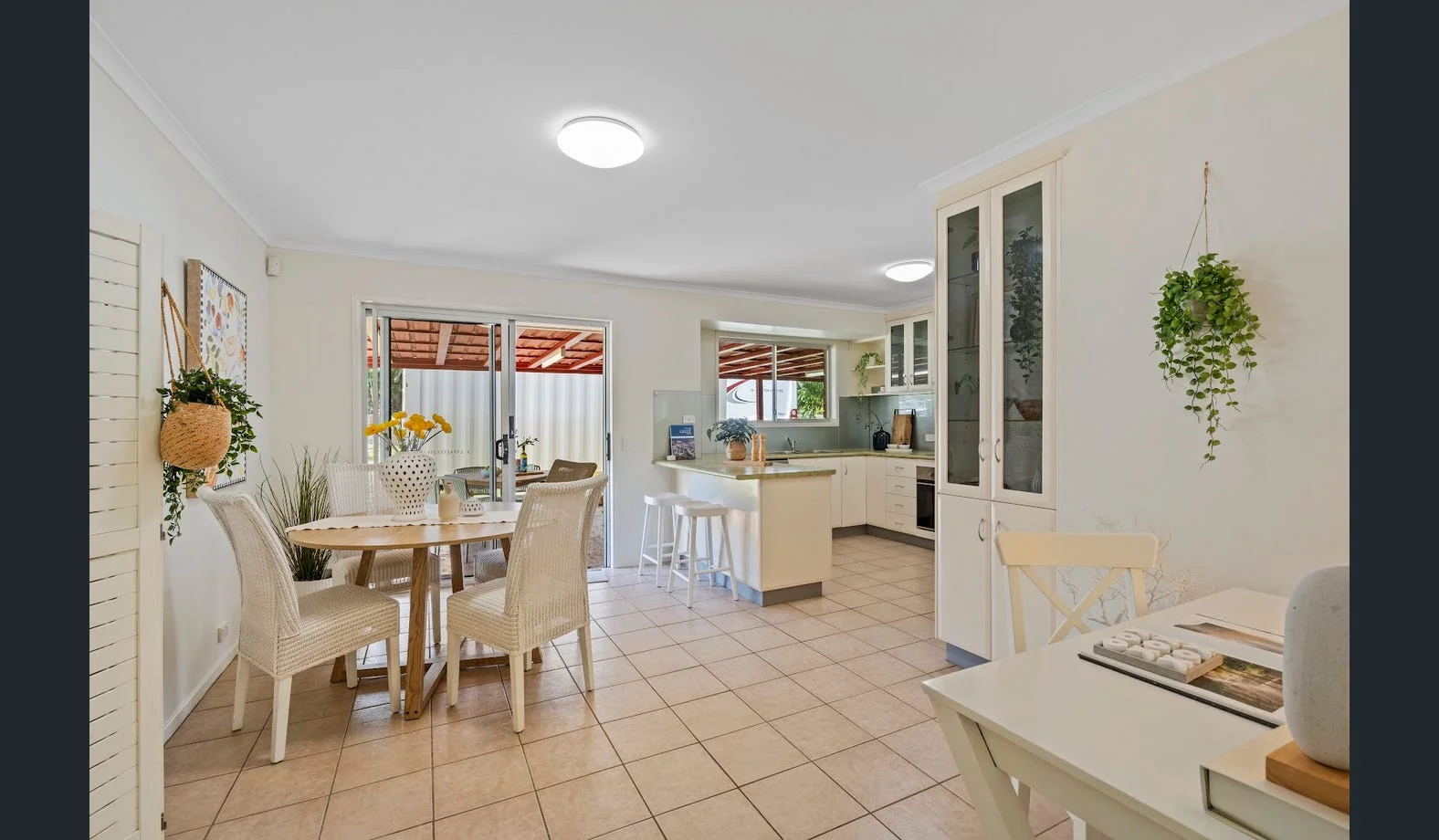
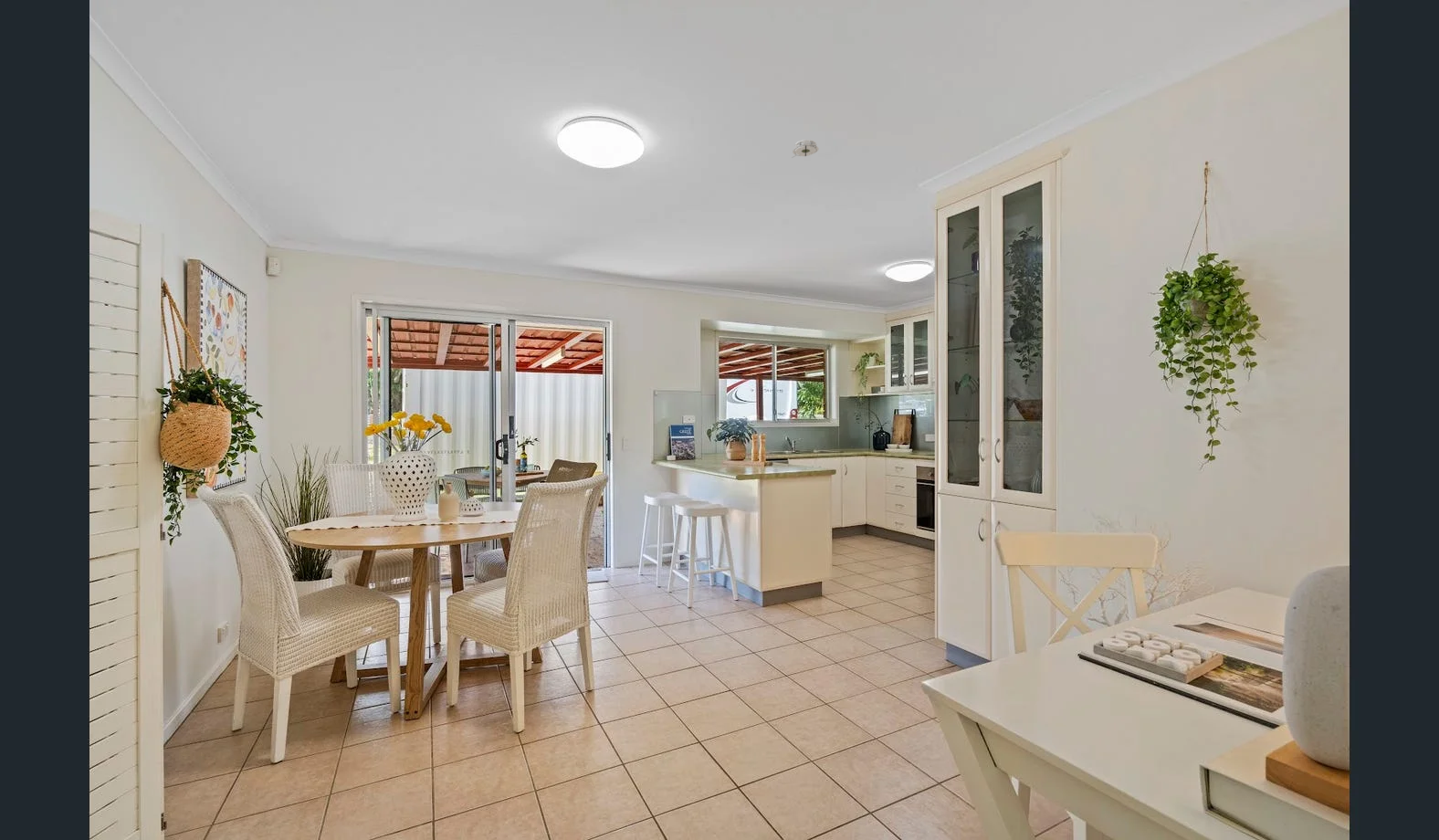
+ smoke detector (804, 148)
